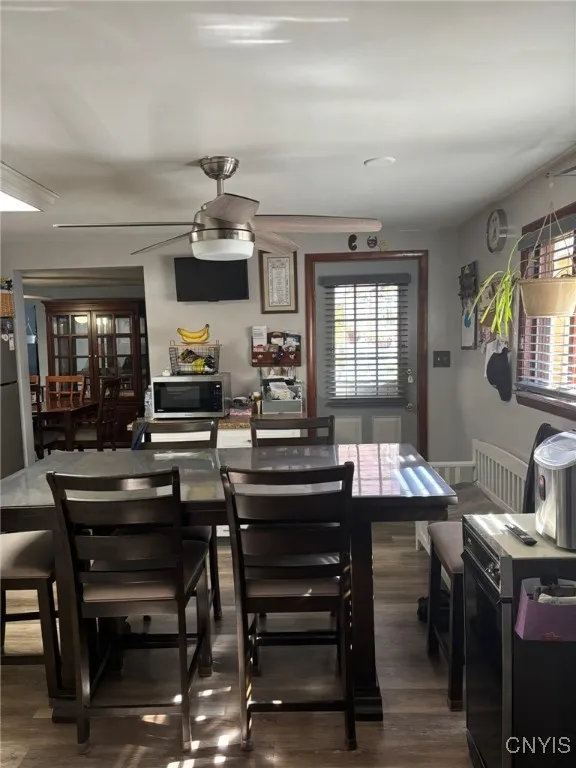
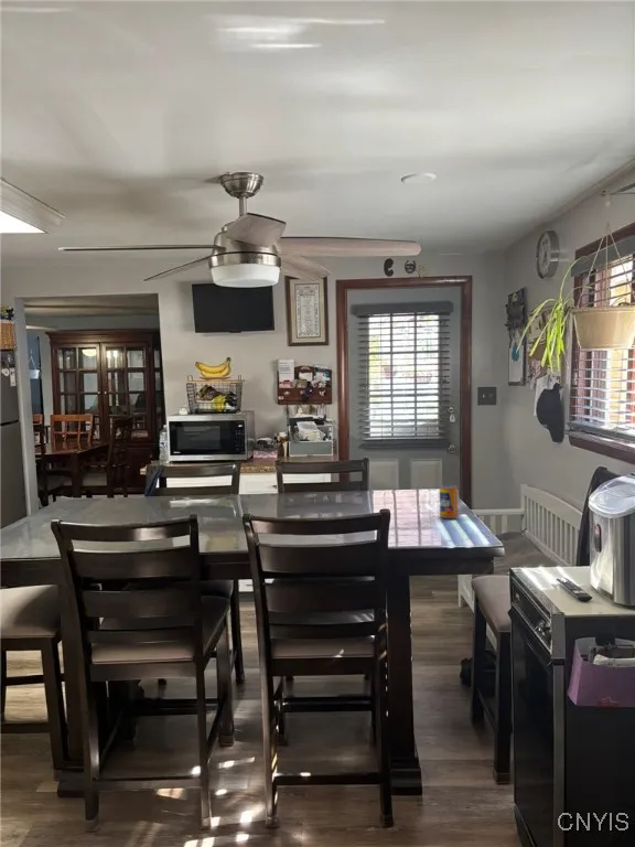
+ pop (449, 502)
